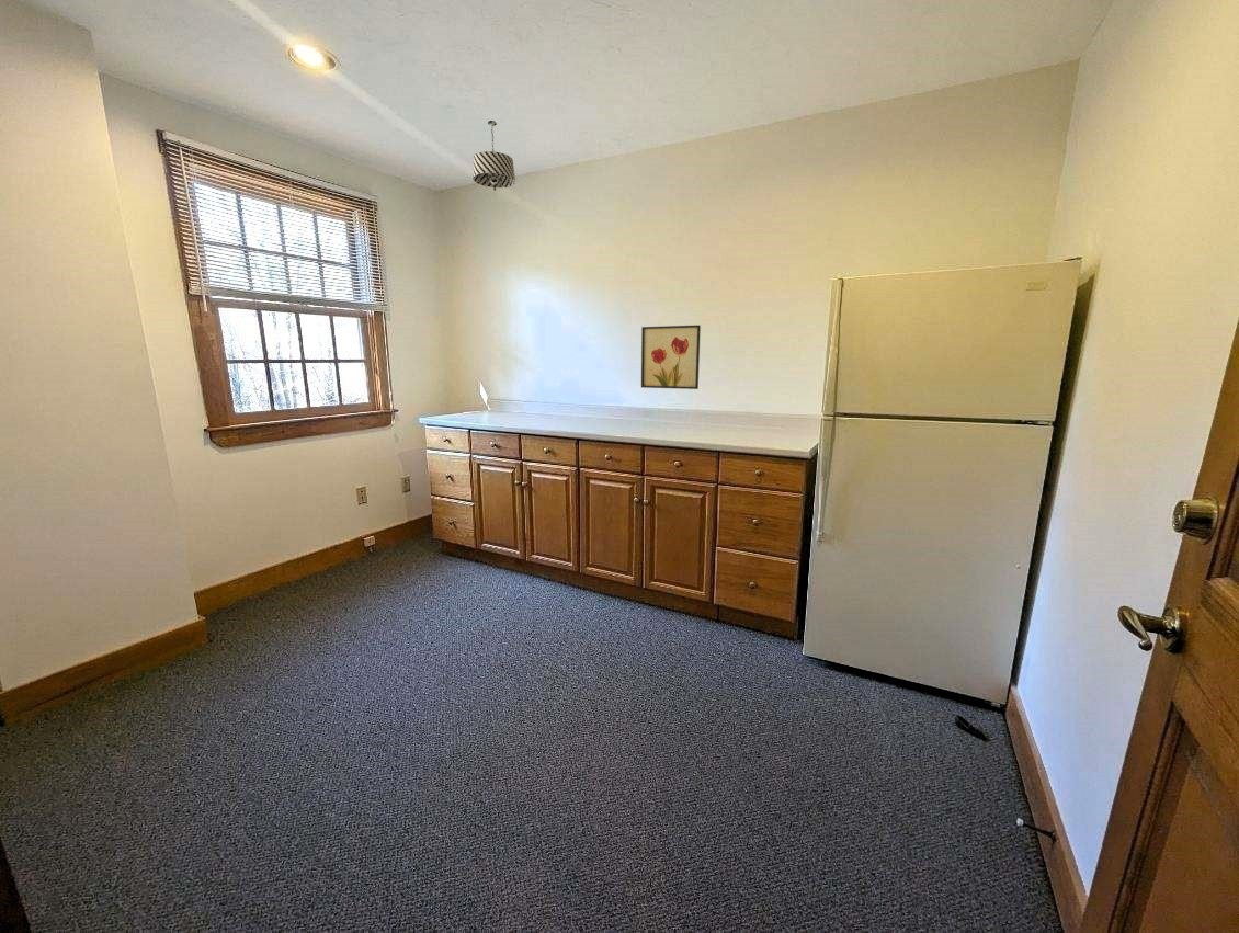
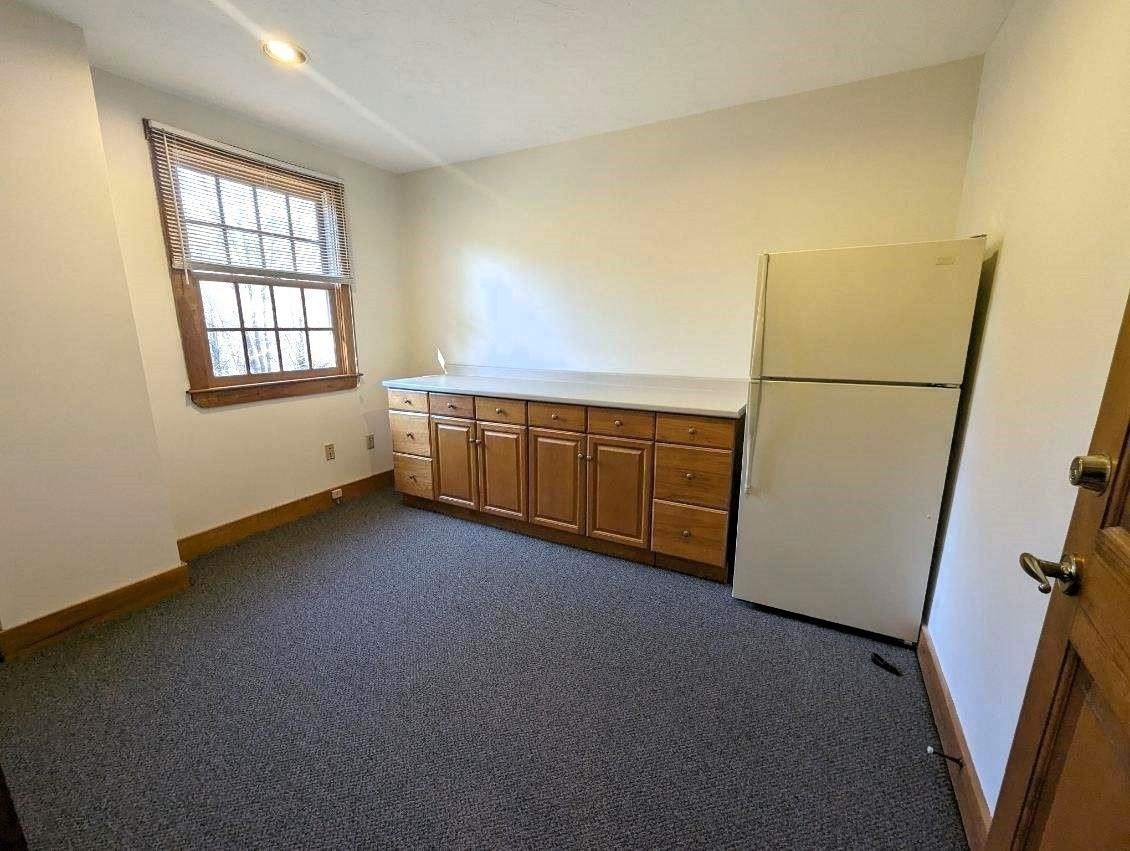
- wall art (670, 357)
- pendant light (492, 157)
